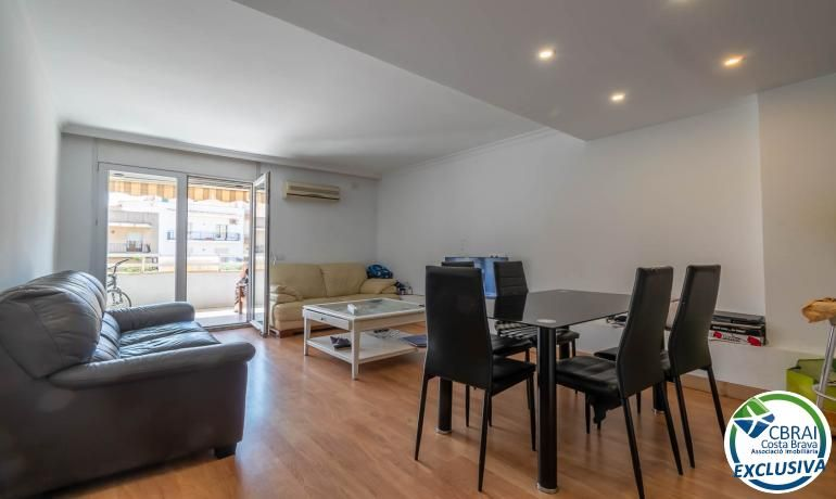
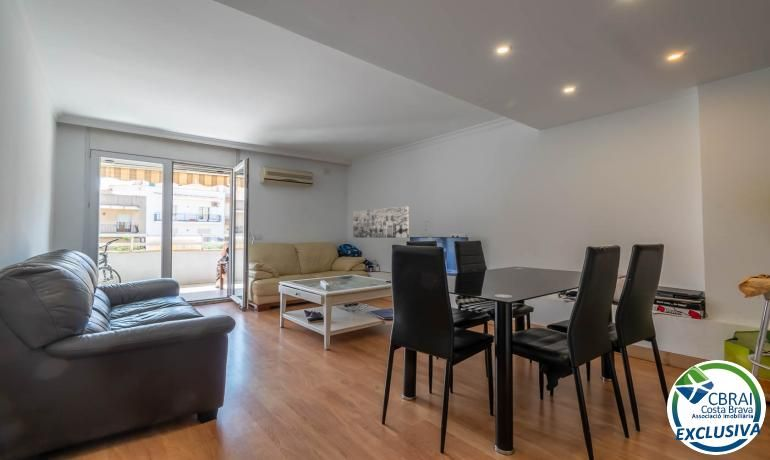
+ wall art (378, 223)
